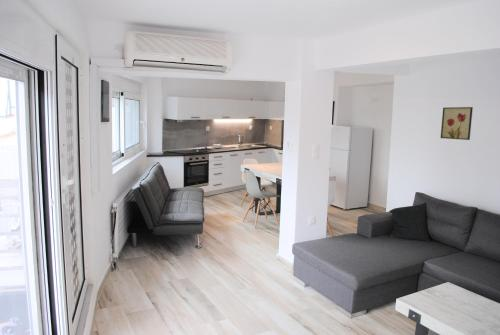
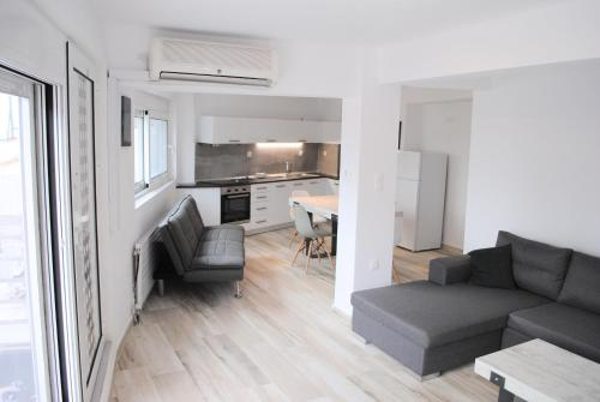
- wall art (456, 123)
